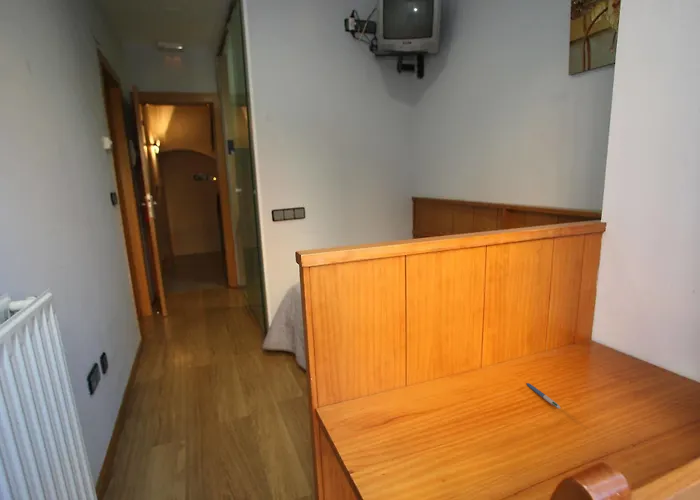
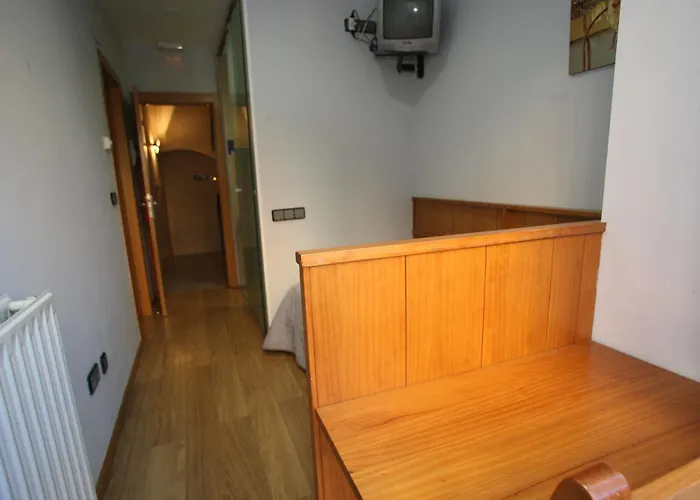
- pen (542, 394)
